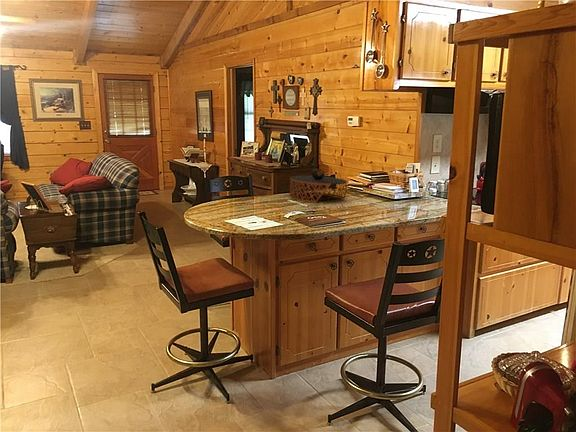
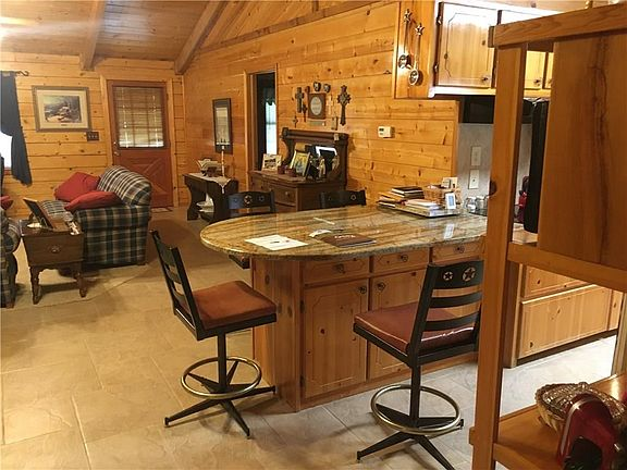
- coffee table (317, 183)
